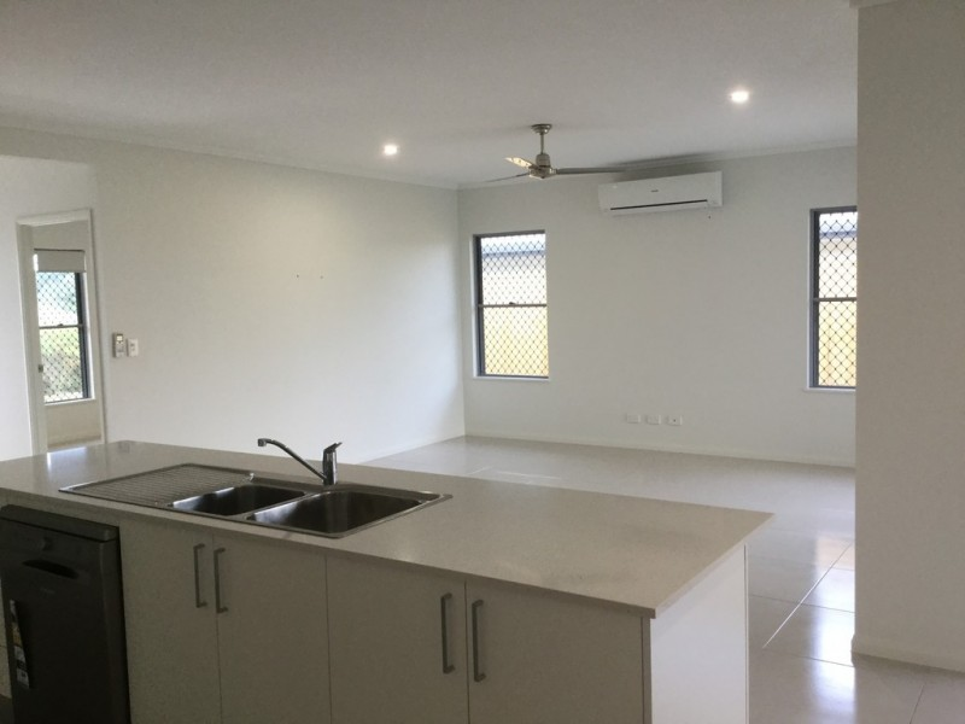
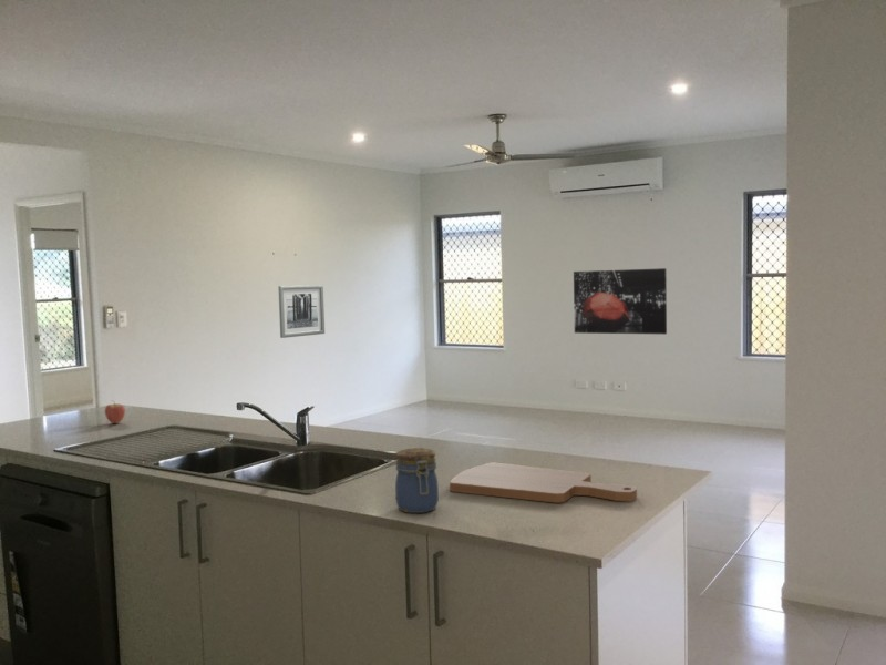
+ wall art (302, 310)
+ jar (416, 479)
+ wall art (618, 301)
+ cutting board (530, 482)
+ fruit (114, 411)
